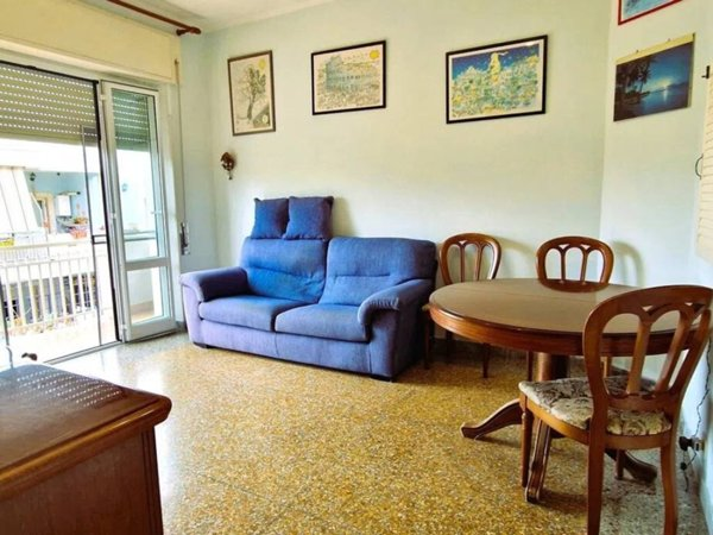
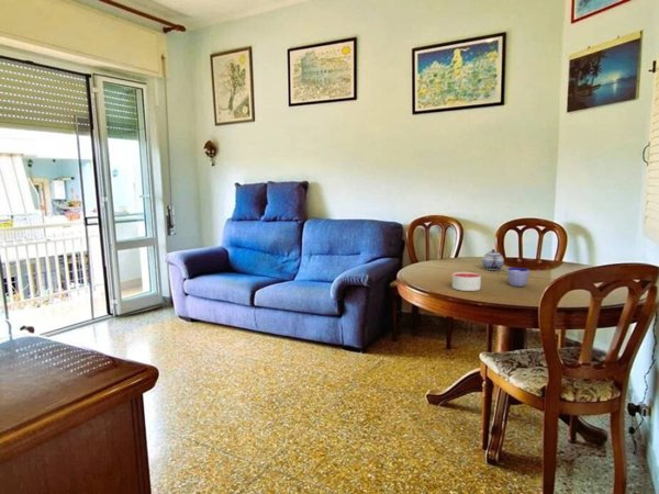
+ teapot (492, 259)
+ cup (516, 277)
+ candle (466, 280)
